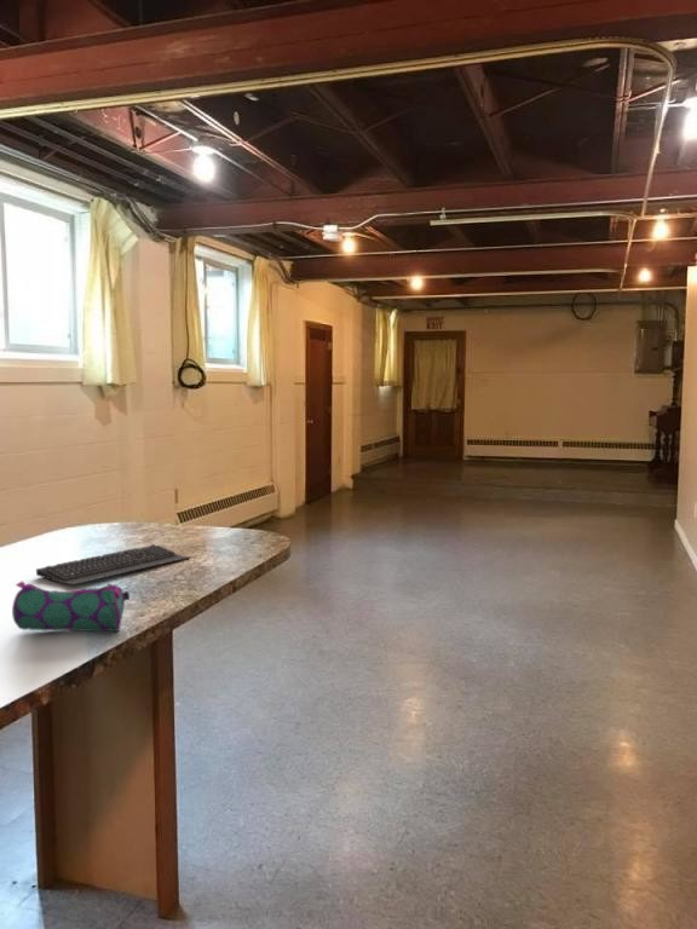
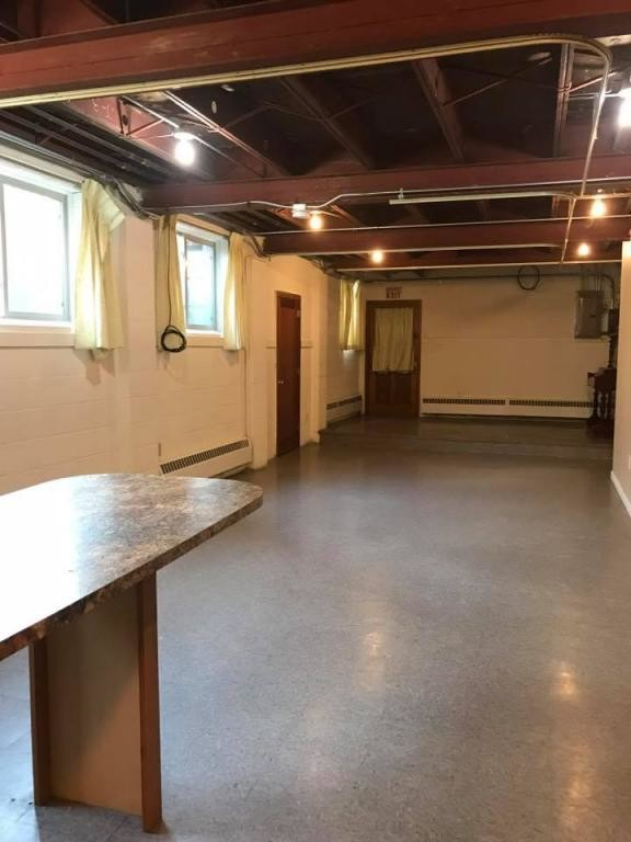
- pencil case (70, 606)
- keyboard (117, 562)
